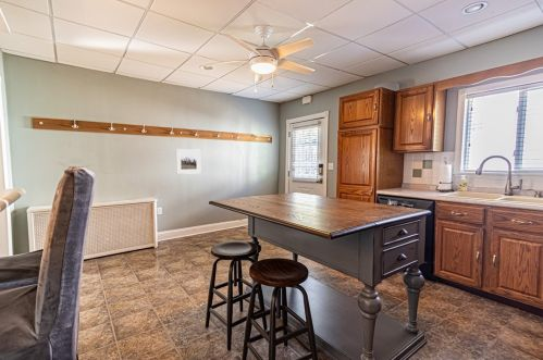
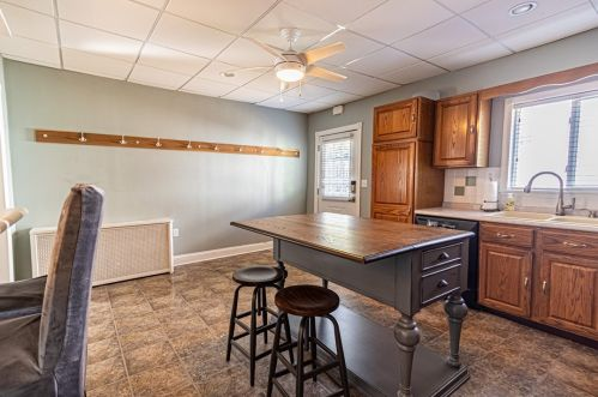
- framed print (188, 161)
